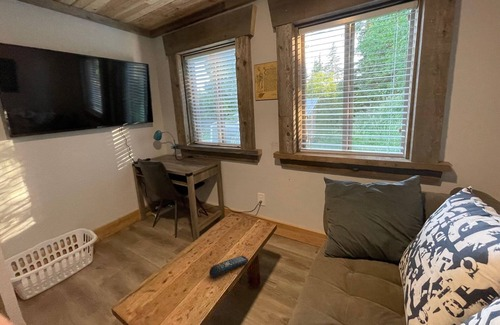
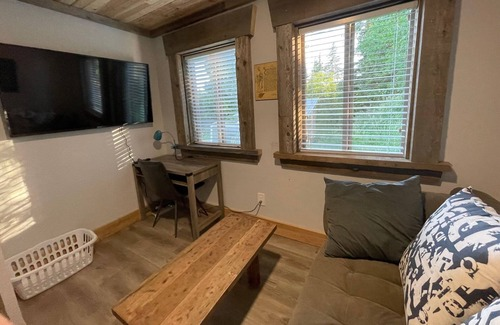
- remote control (229, 265)
